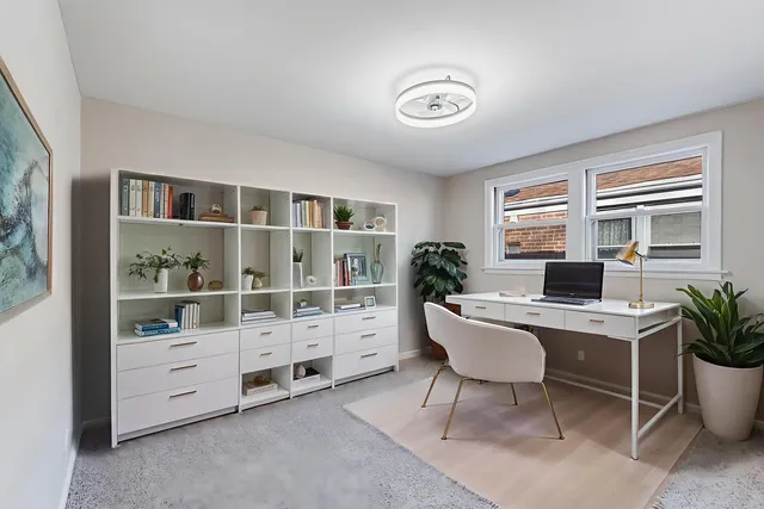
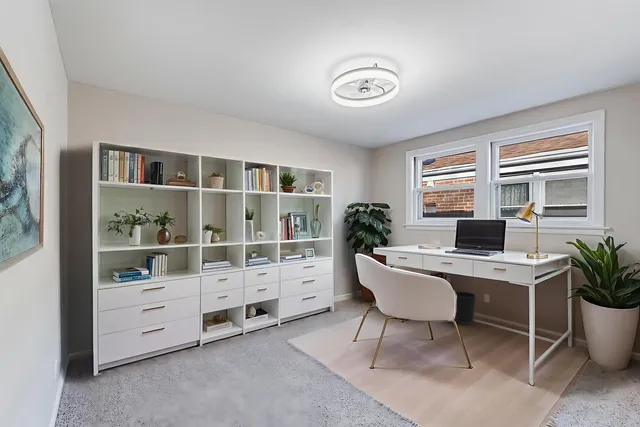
+ wastebasket (463, 307)
